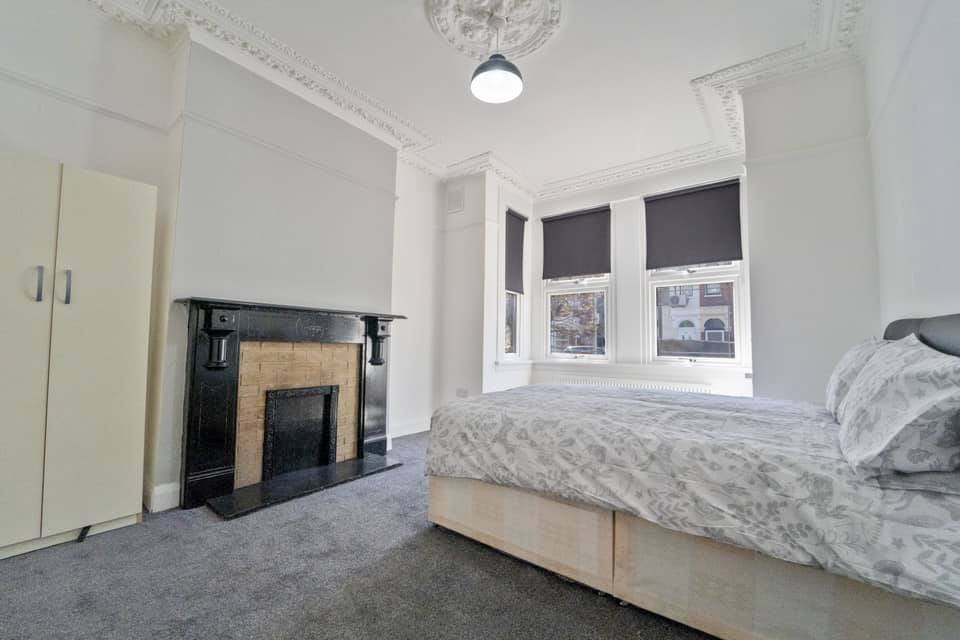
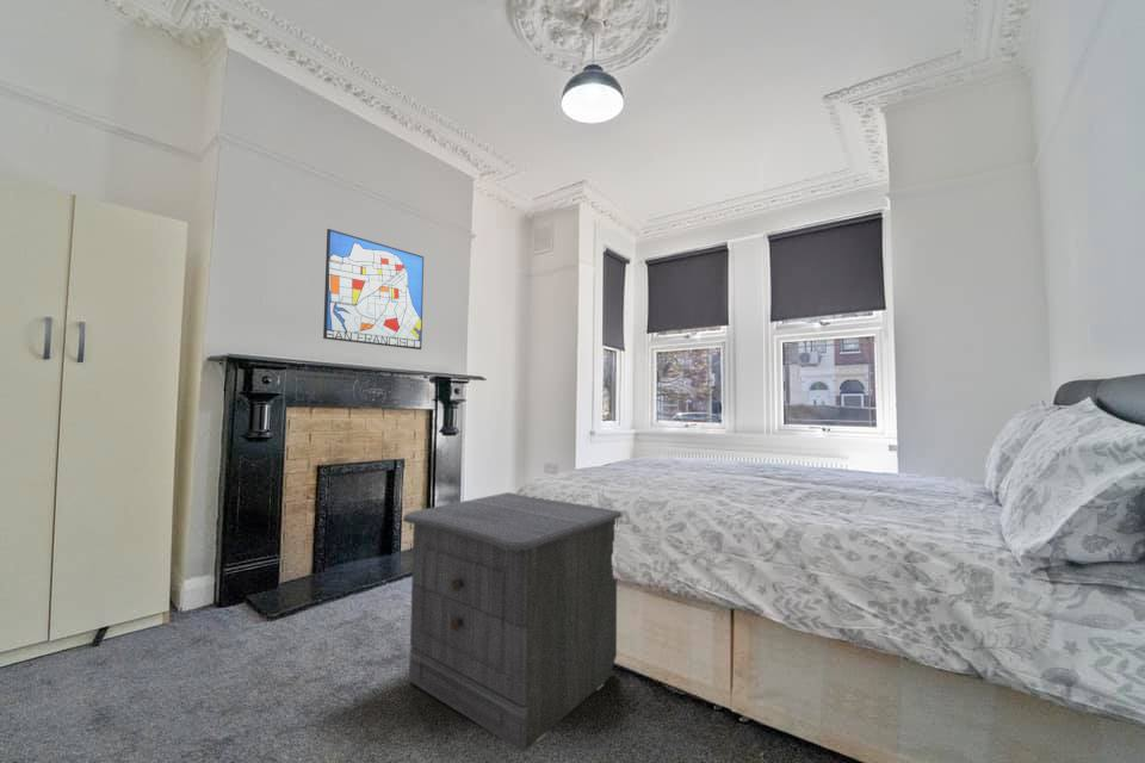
+ wall art (378, 293)
+ nightstand (510, 596)
